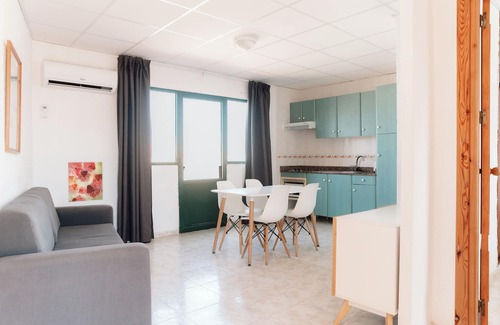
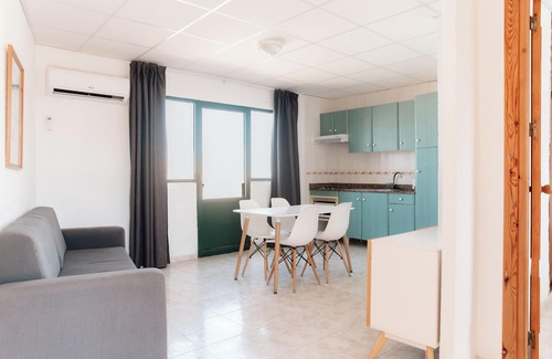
- wall art (85, 181)
